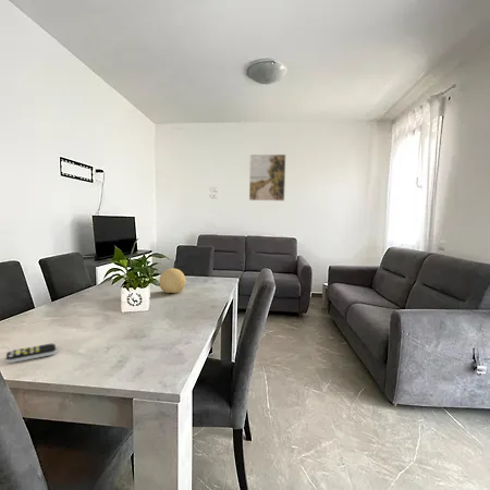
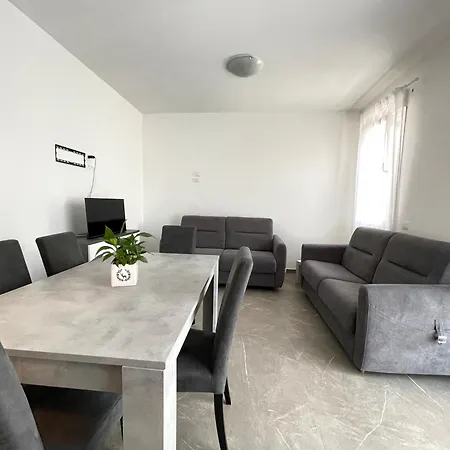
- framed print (267, 177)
- decorative ball (172, 280)
- remote control (32, 352)
